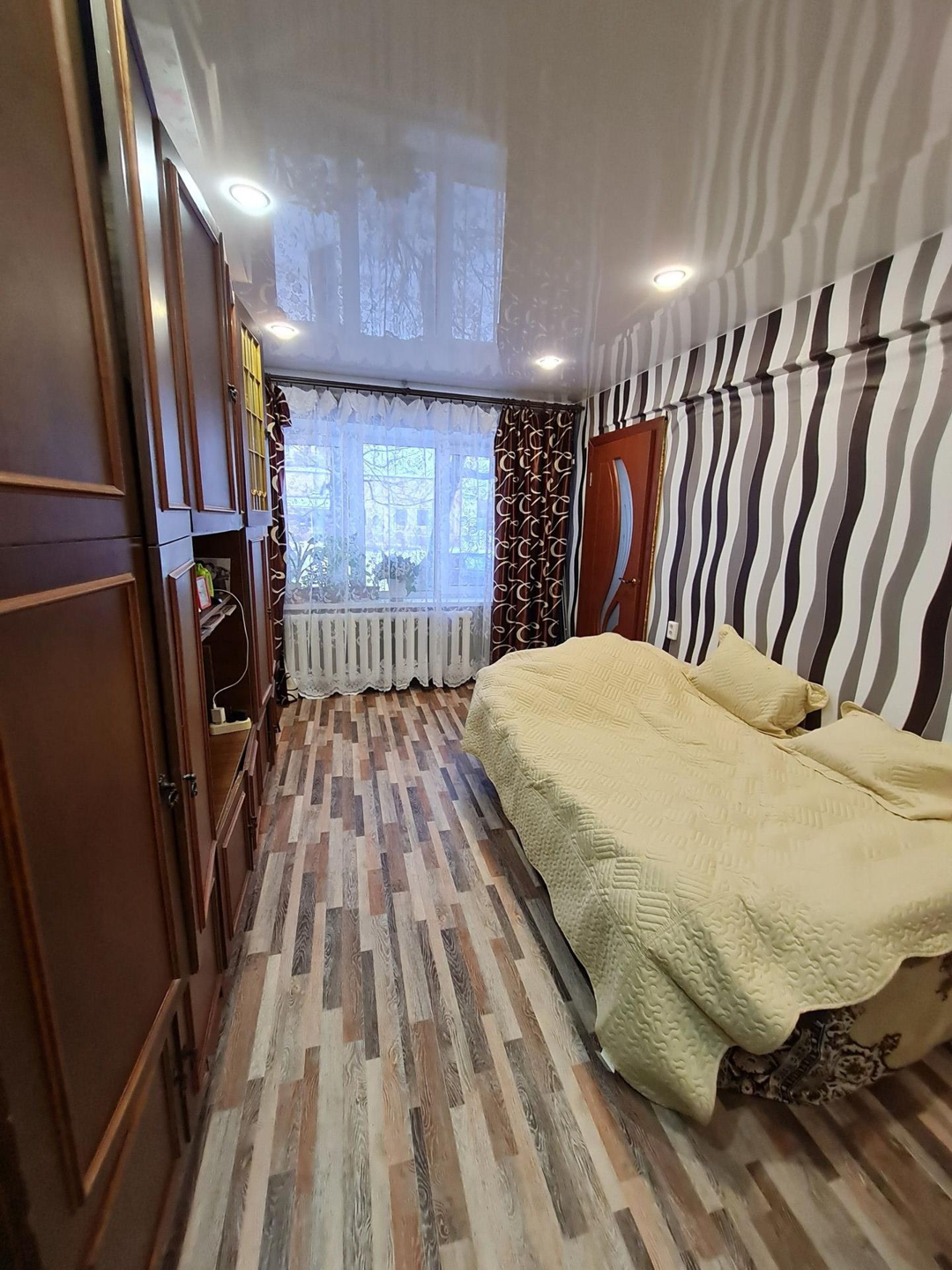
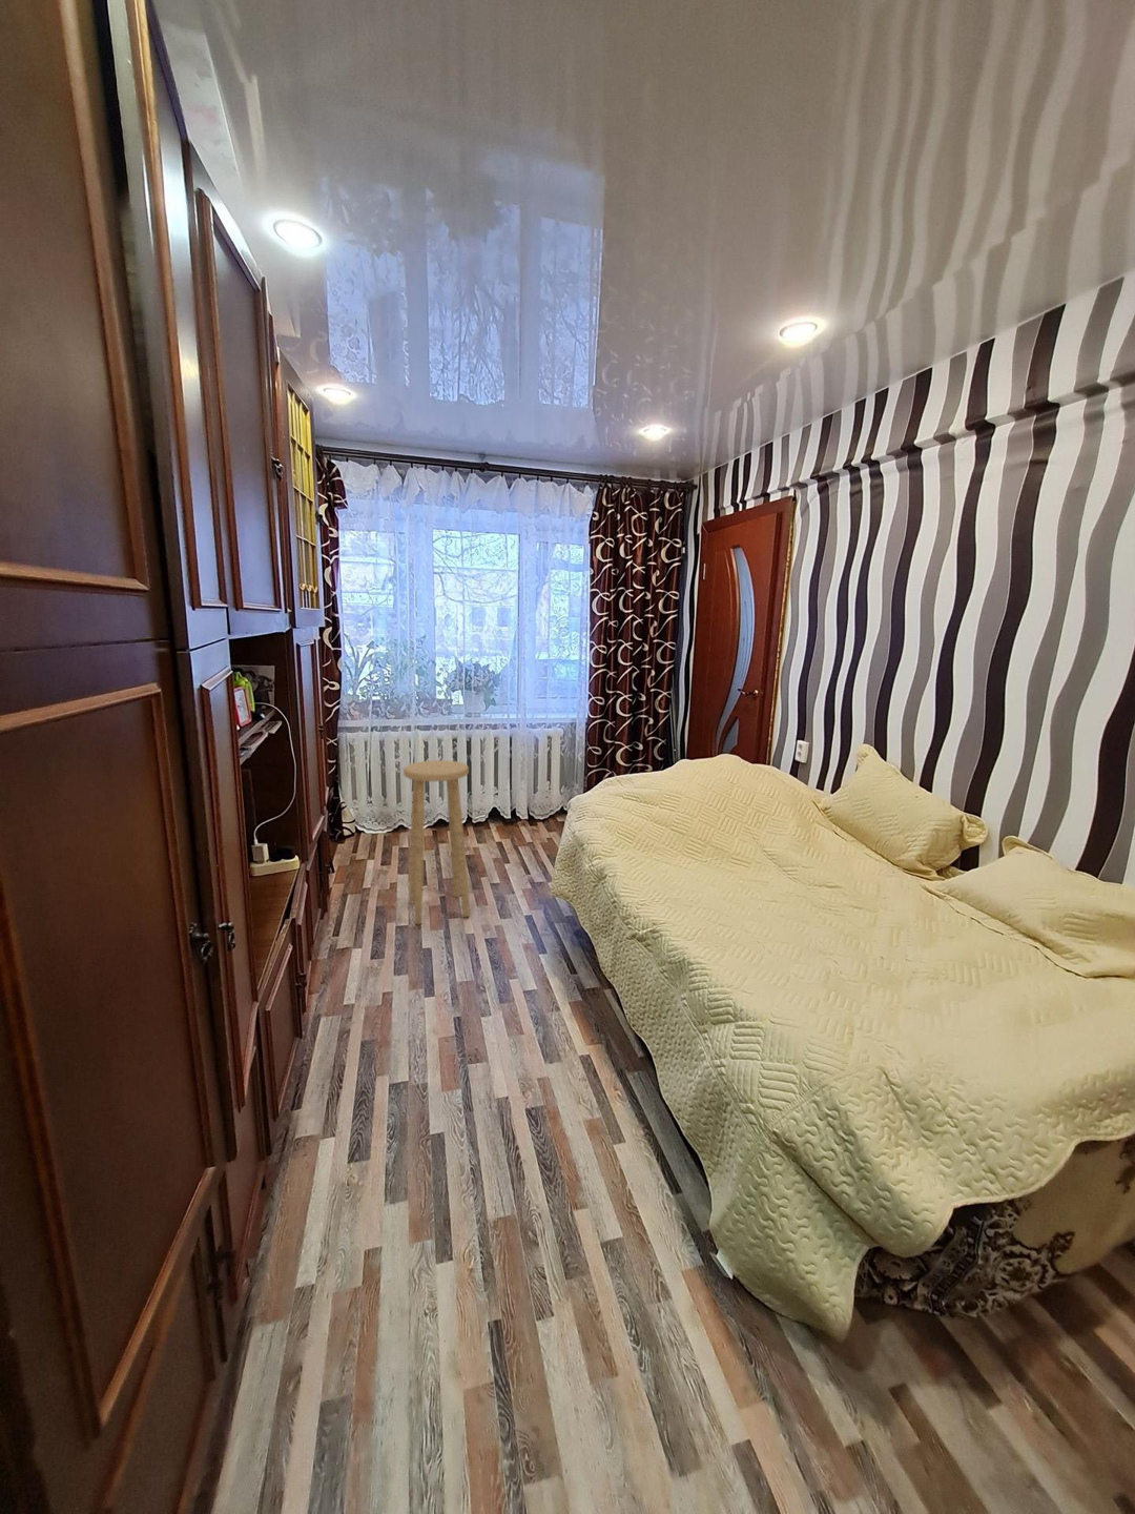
+ stool (449, 839)
